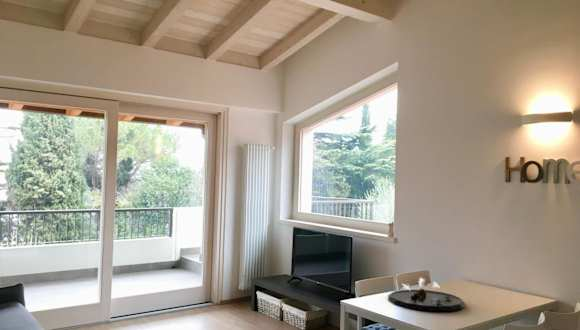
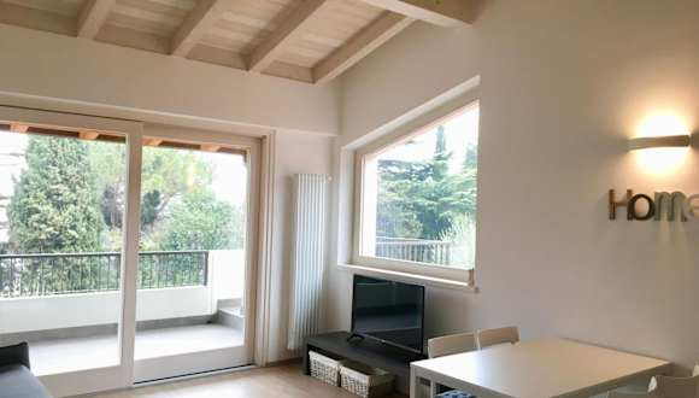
- decorative tray (425, 292)
